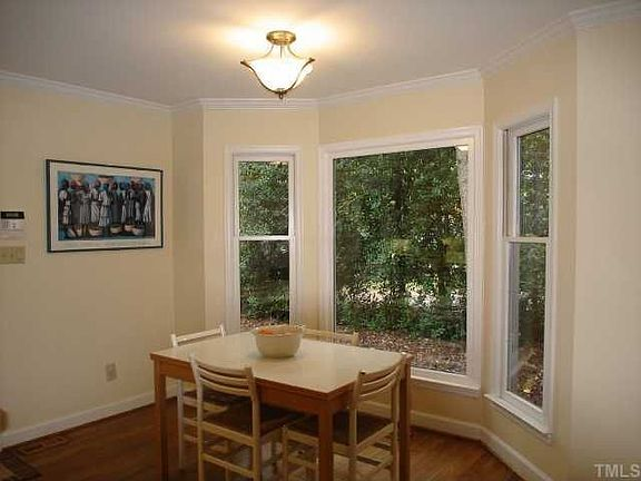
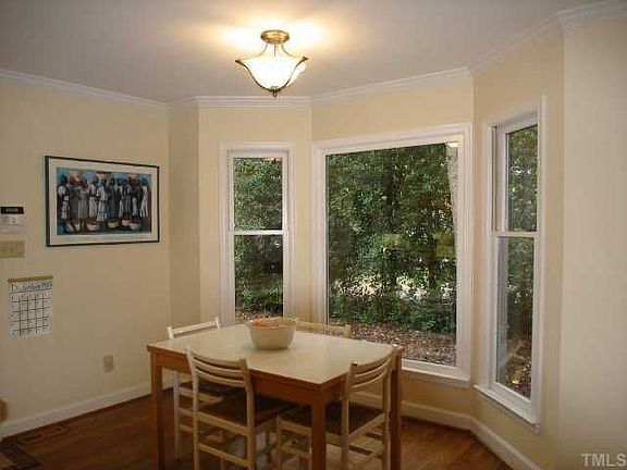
+ calendar (30, 299)
